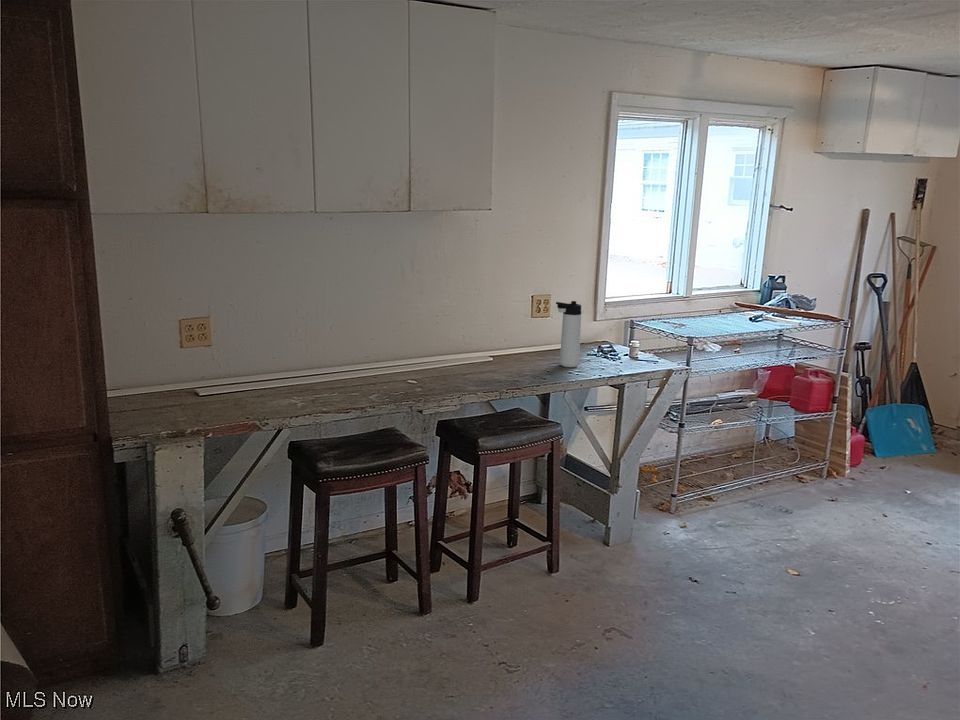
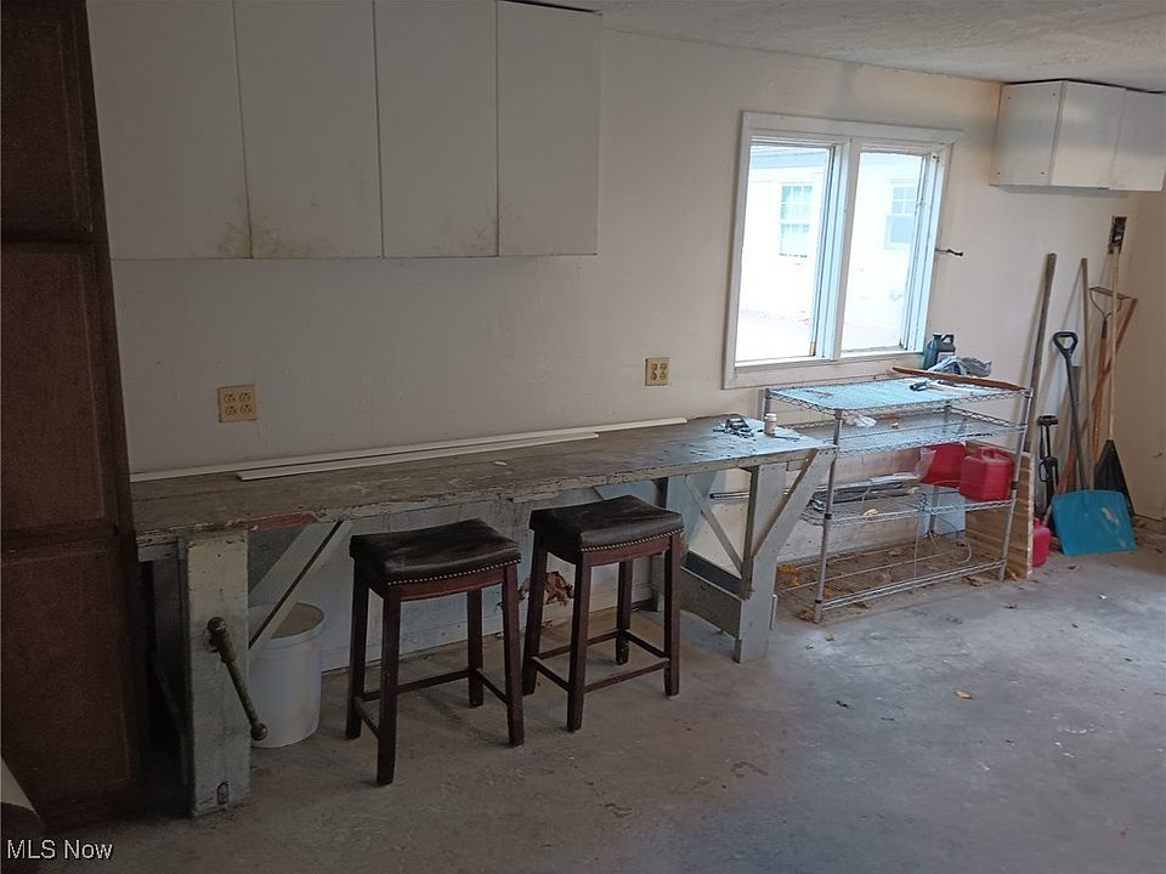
- thermos bottle (567, 334)
